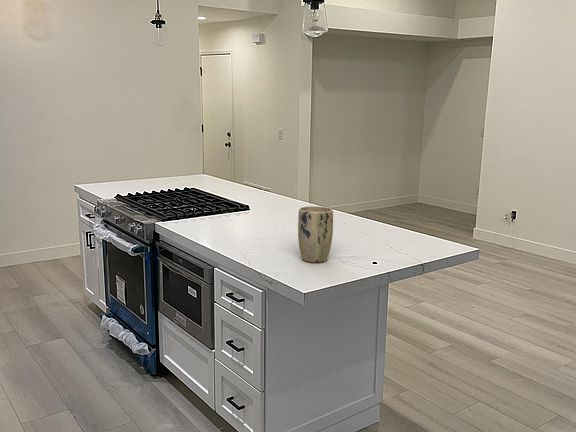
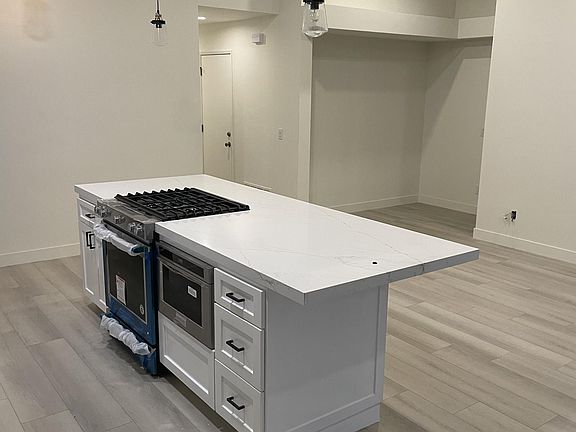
- plant pot (315, 234)
